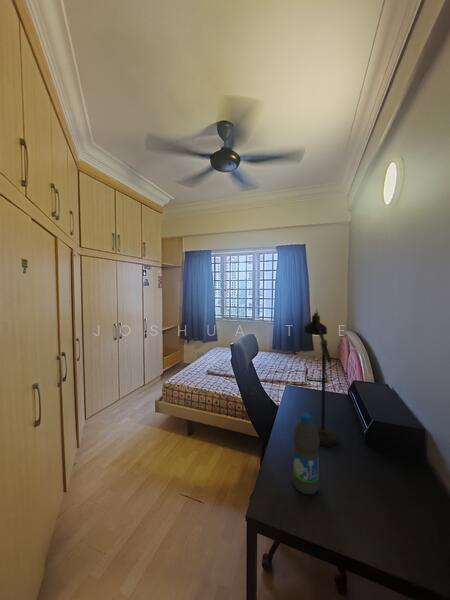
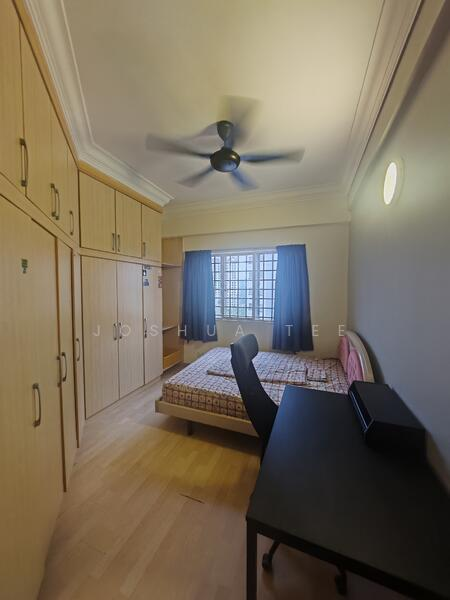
- water bottle (305, 450)
- desk lamp (322, 370)
